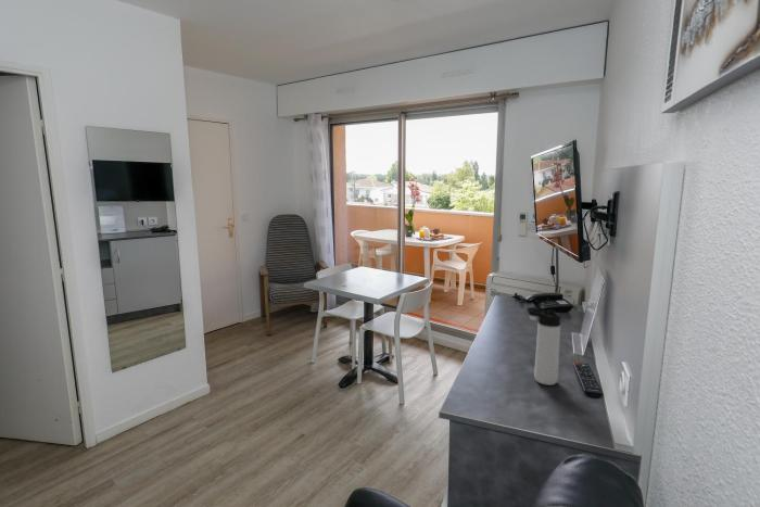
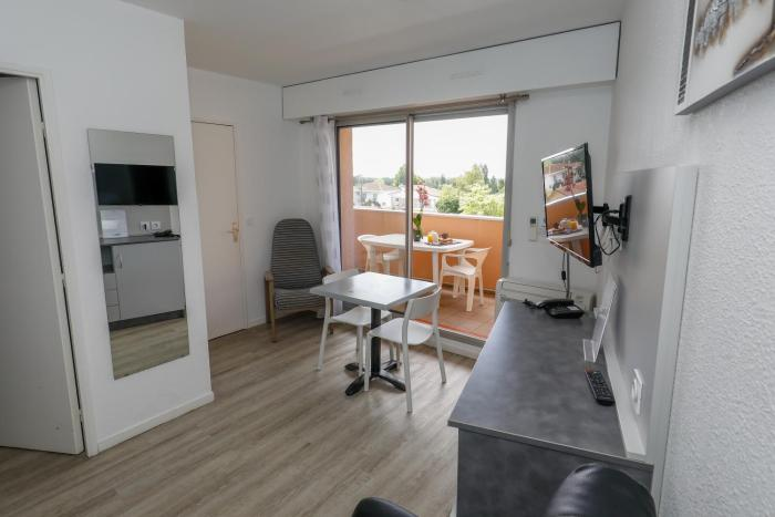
- thermos bottle (542, 345)
